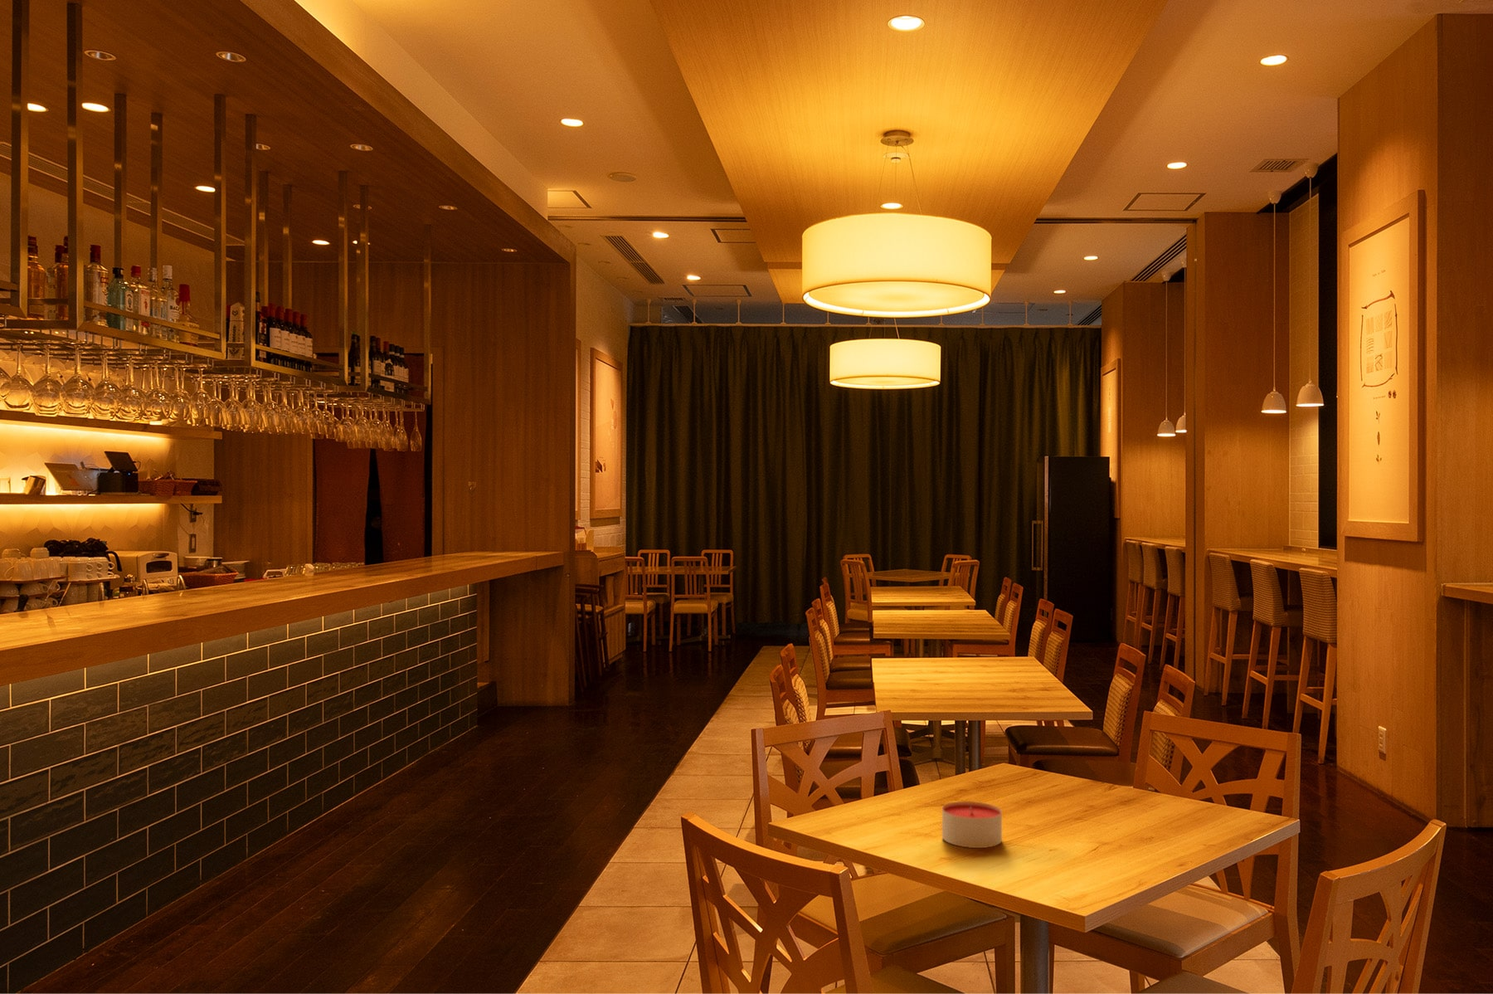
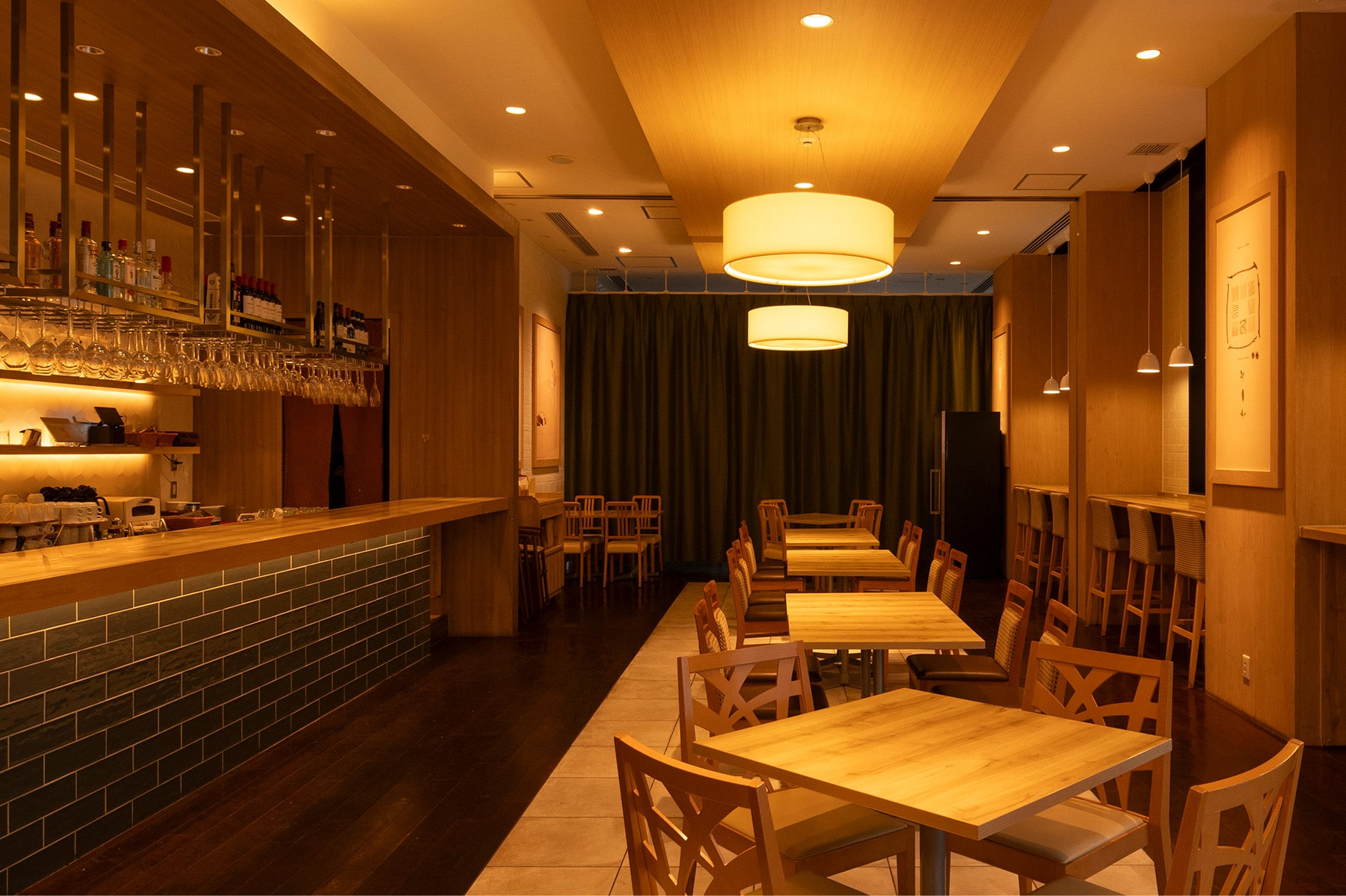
- candle (972, 823)
